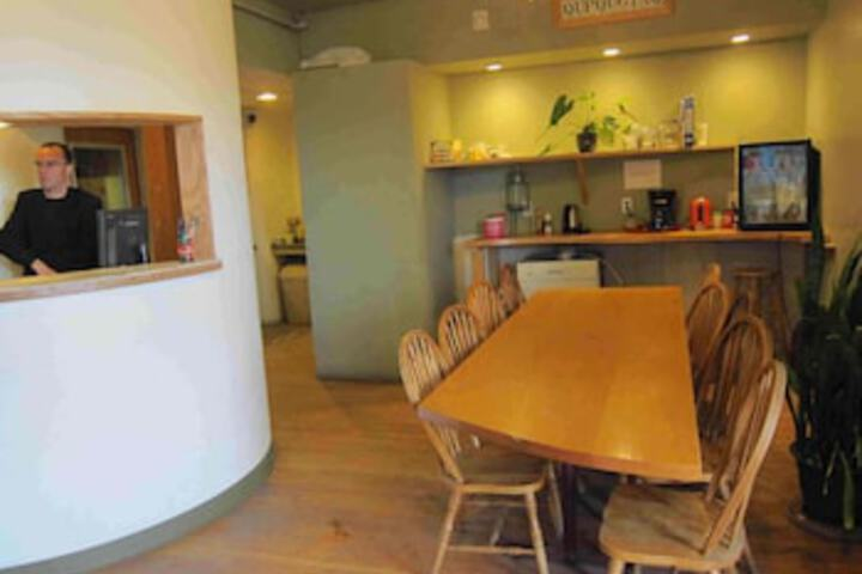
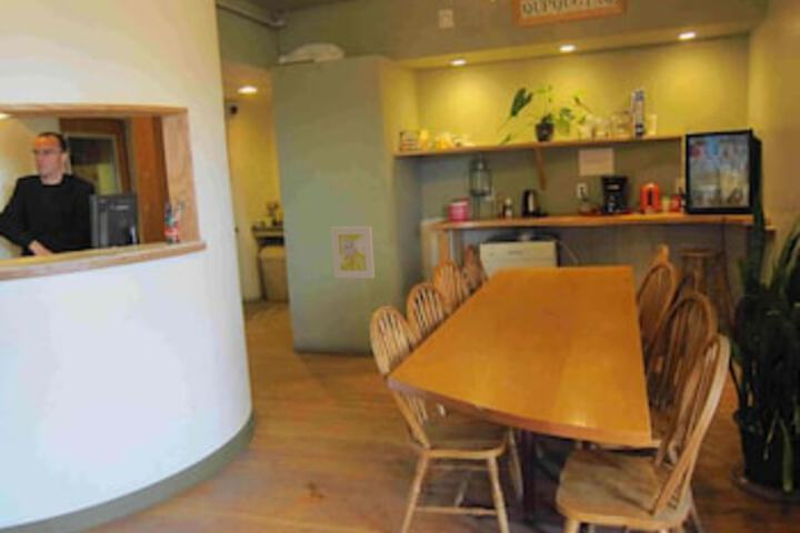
+ wall art (352, 252)
